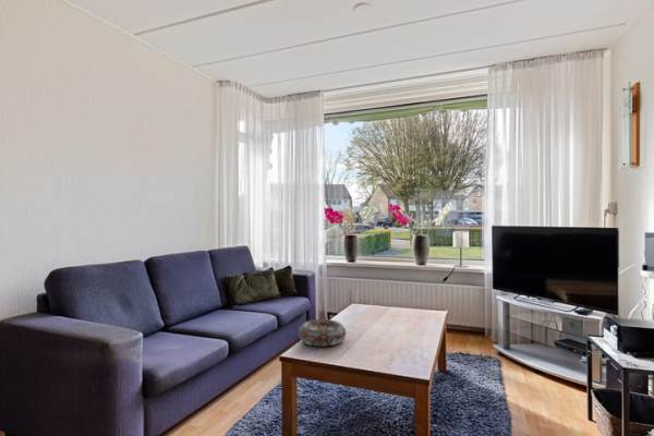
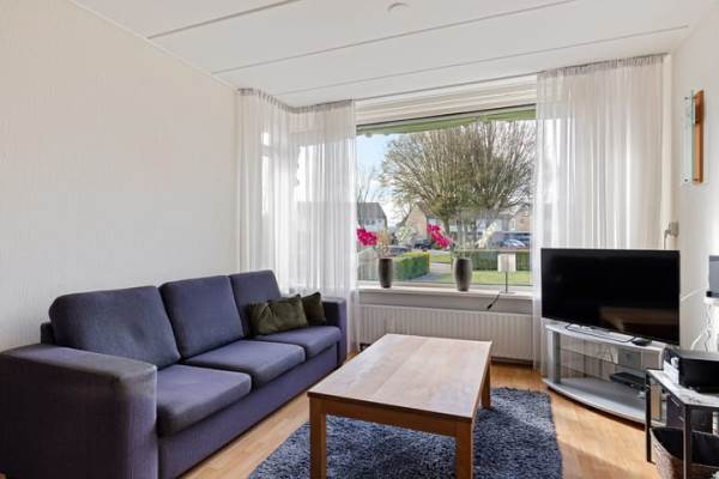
- decorative bowl (322, 332)
